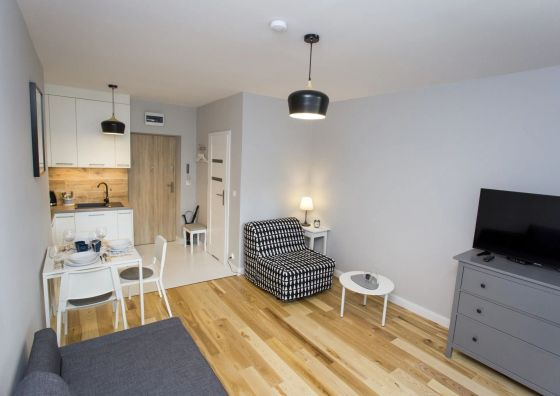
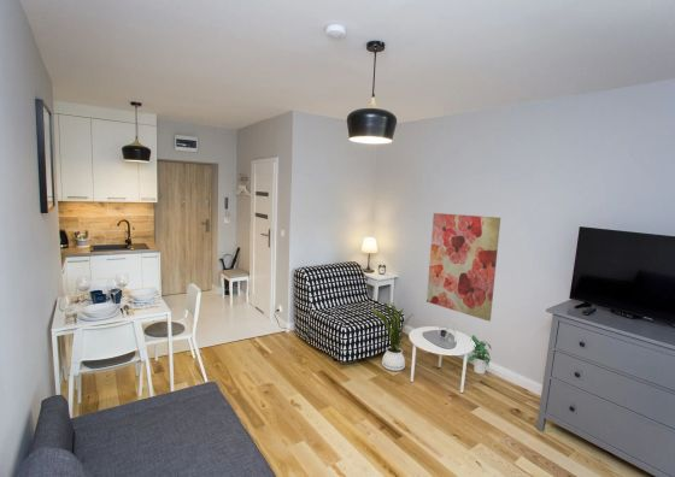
+ potted plant (477, 354)
+ wall art (459, 263)
+ house plant (393, 332)
